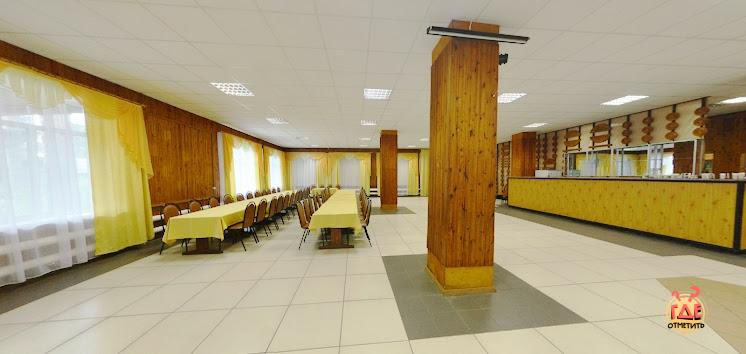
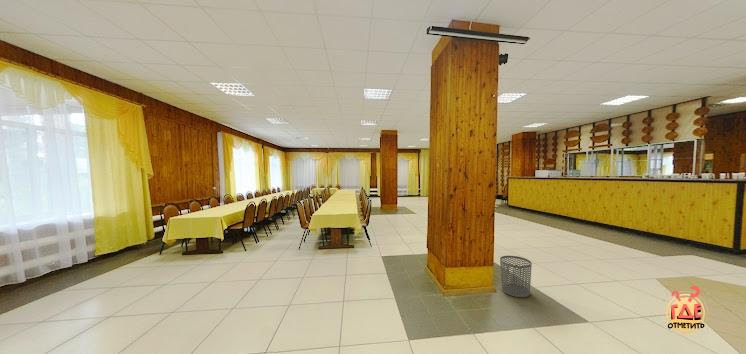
+ waste bin (515, 276)
